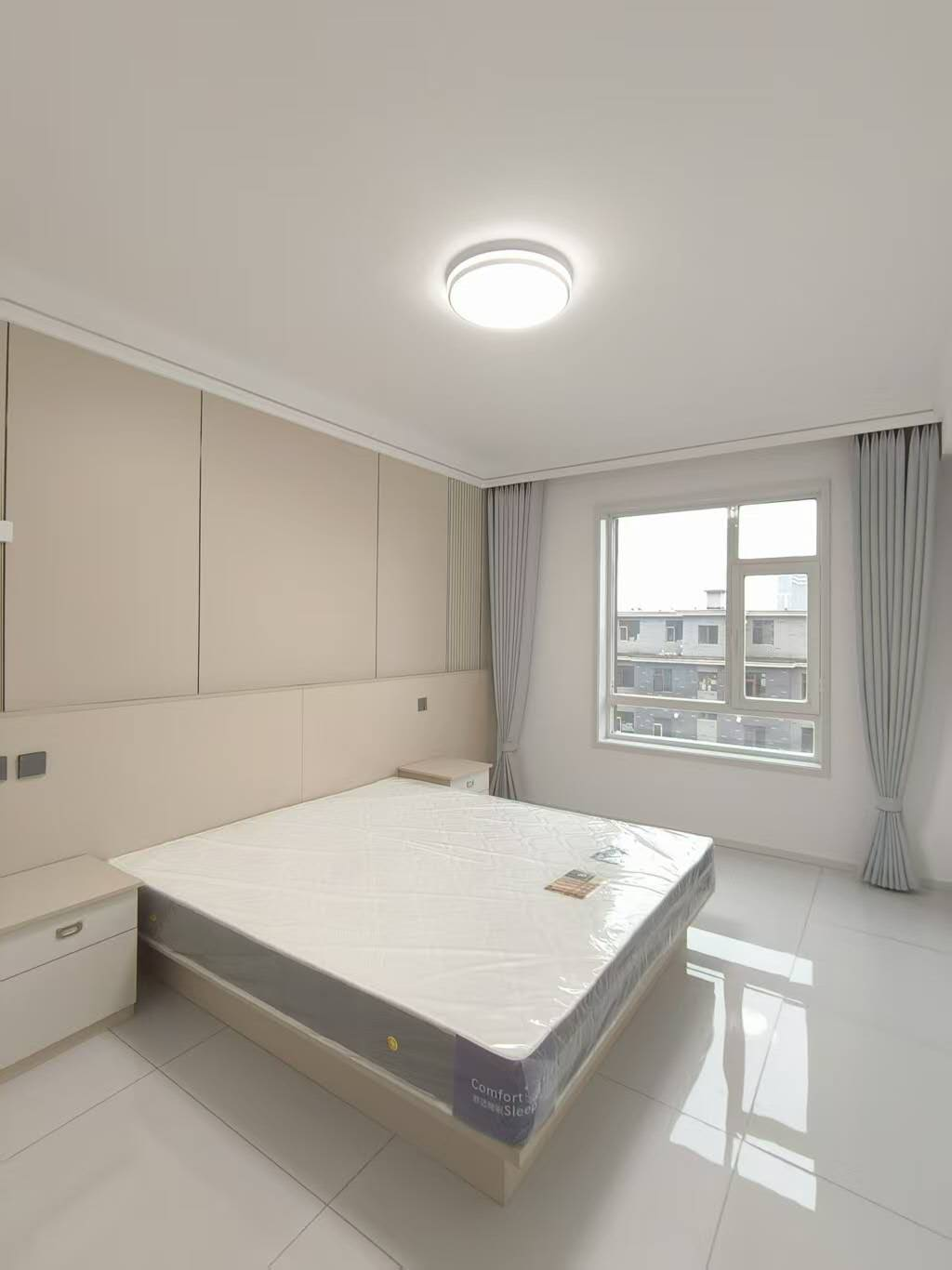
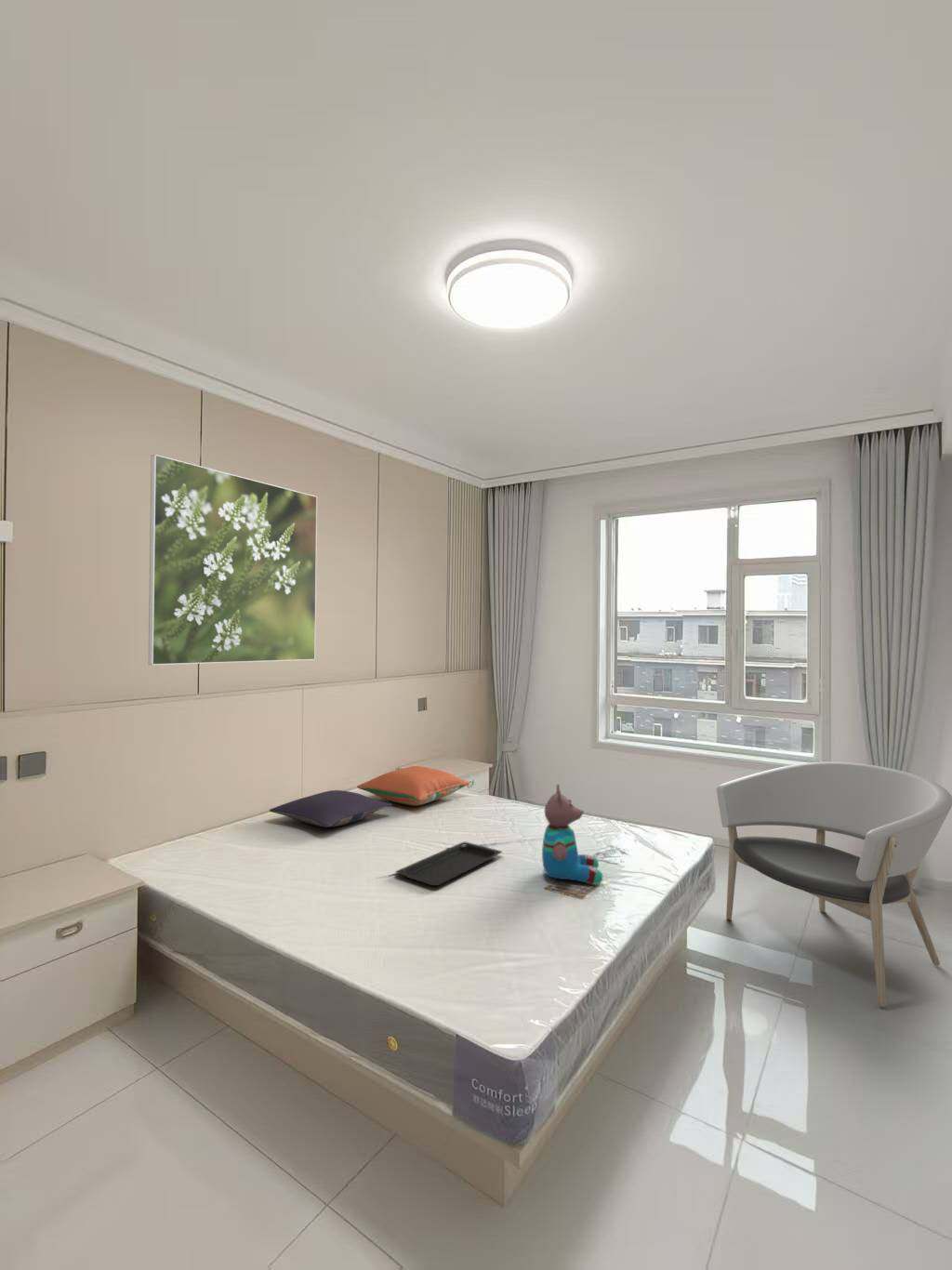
+ serving tray (451, 864)
+ teddy bear (571, 831)
+ pillow (414, 785)
+ armchair (837, 860)
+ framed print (243, 570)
+ pillow (331, 807)
